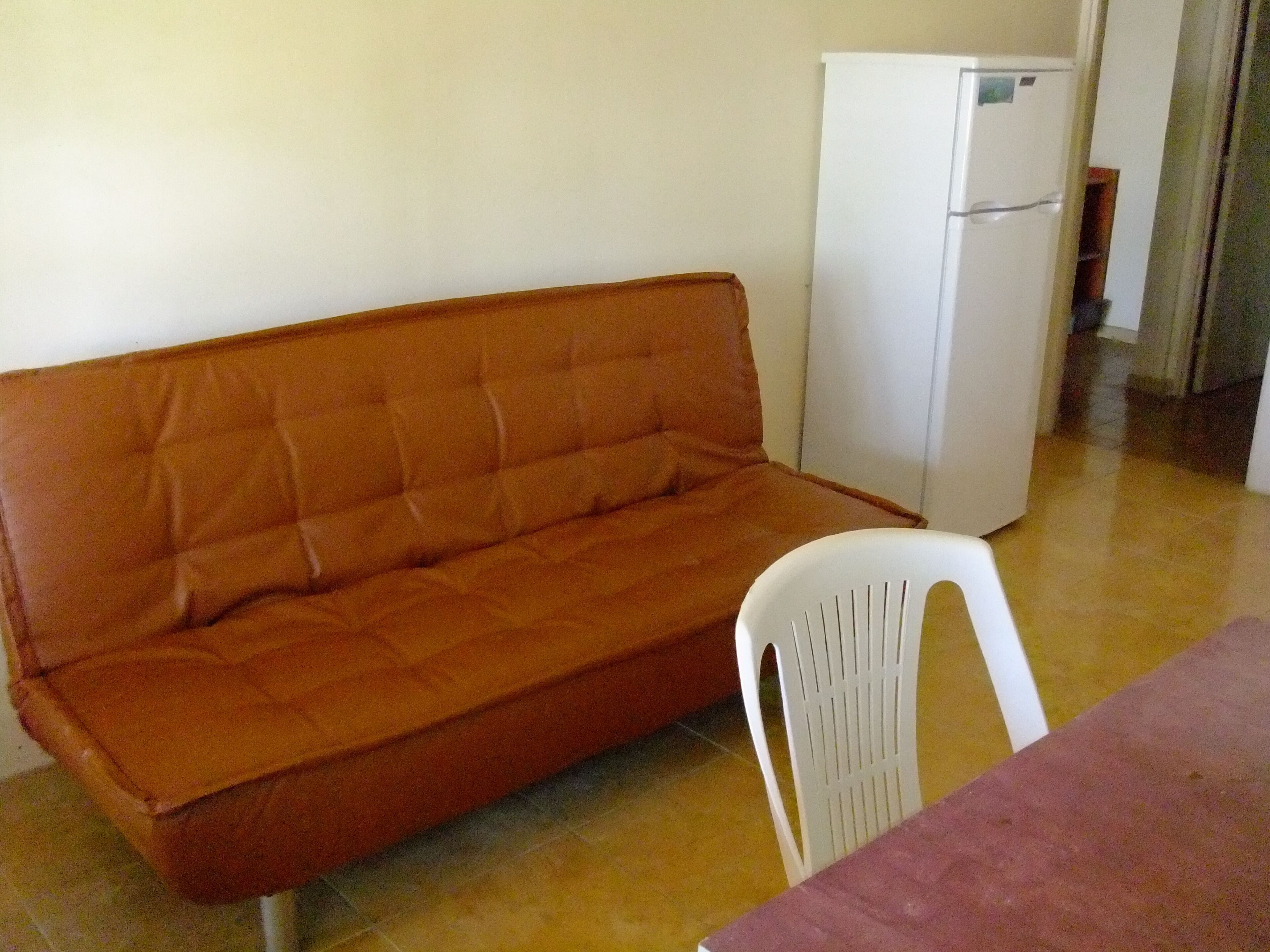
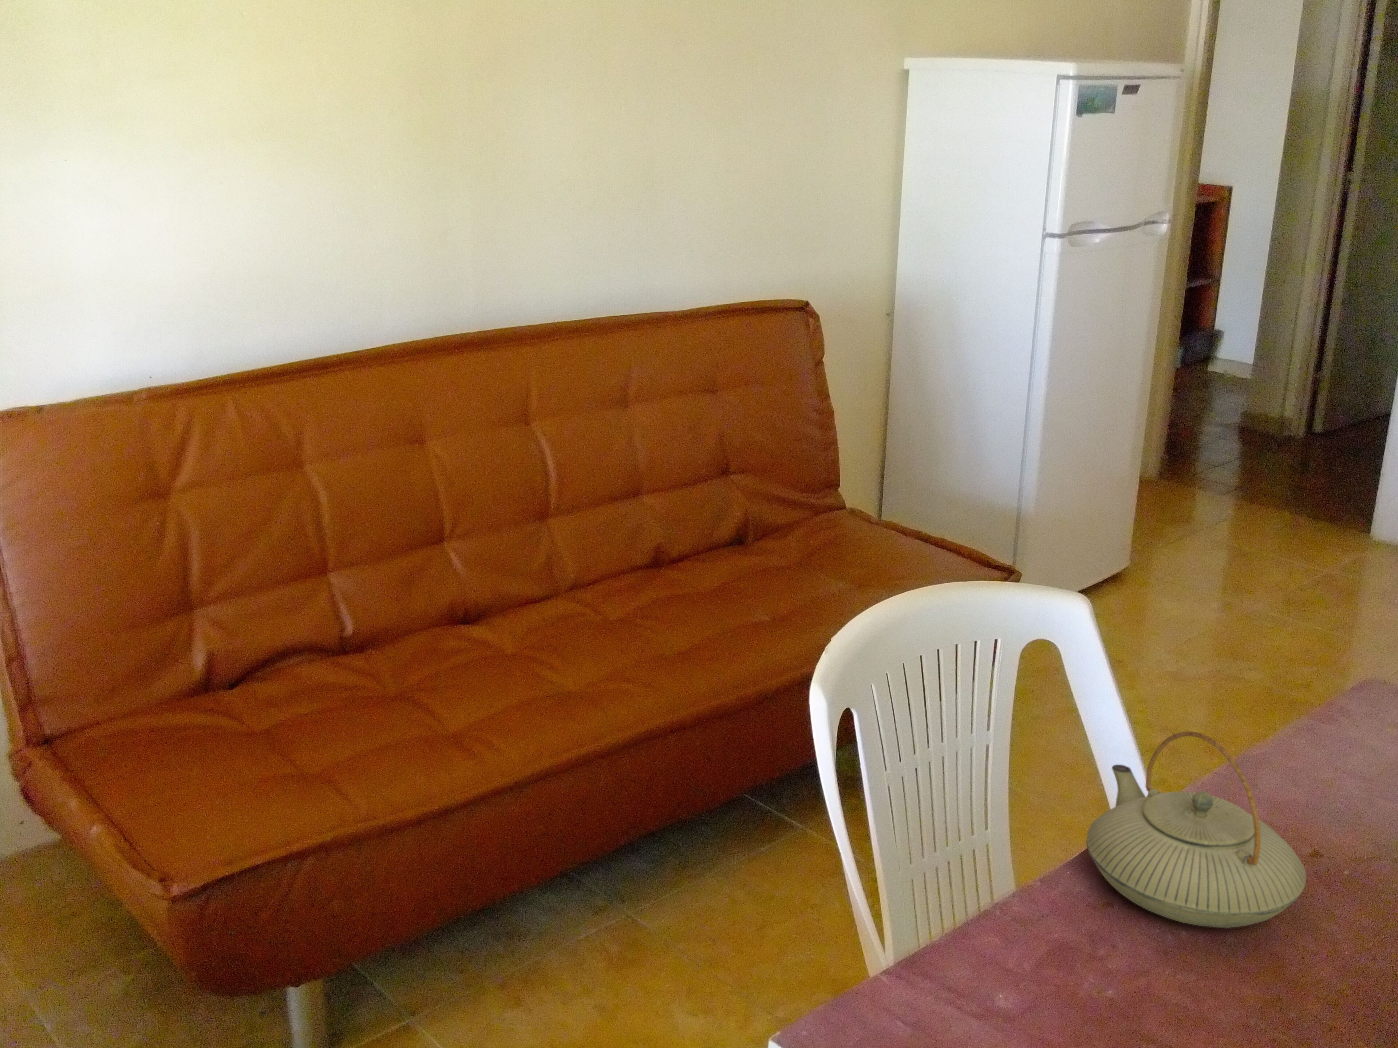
+ teapot (1190, 808)
